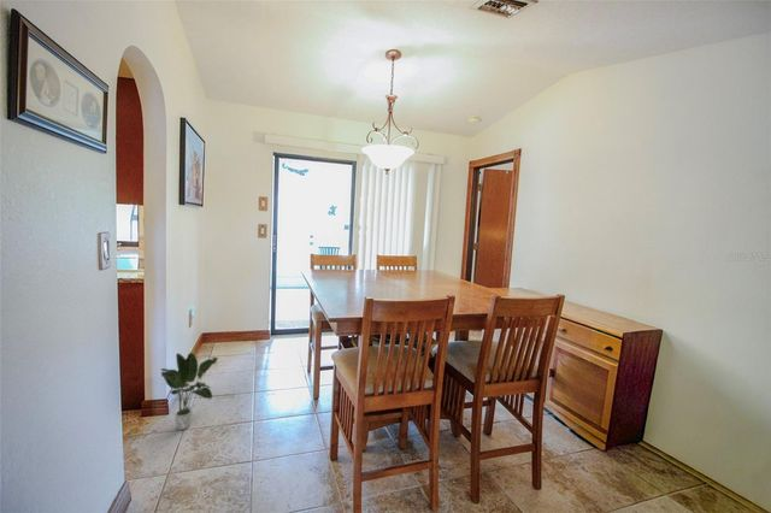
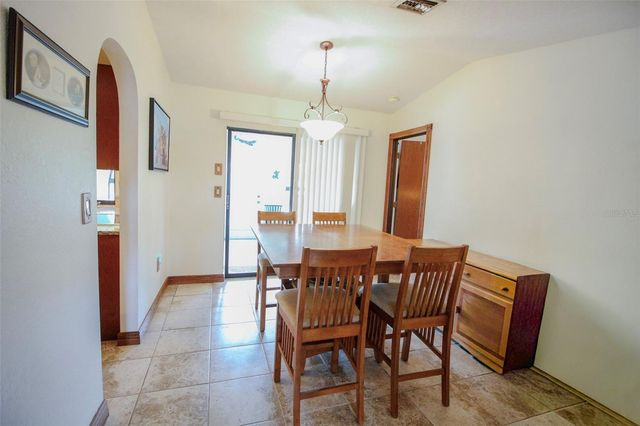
- potted plant (188, 389)
